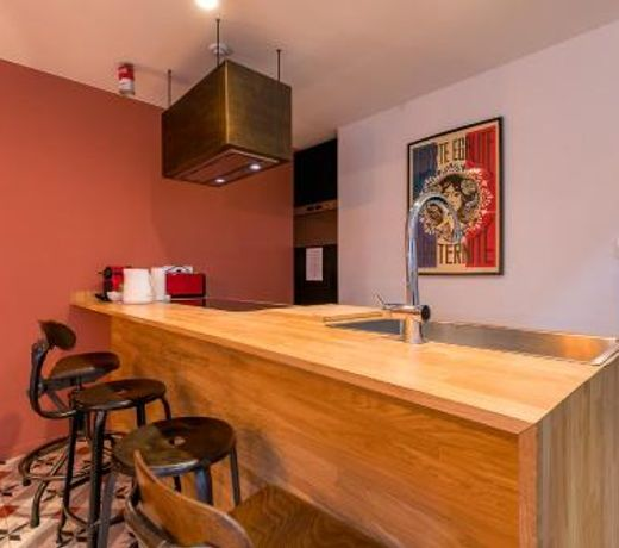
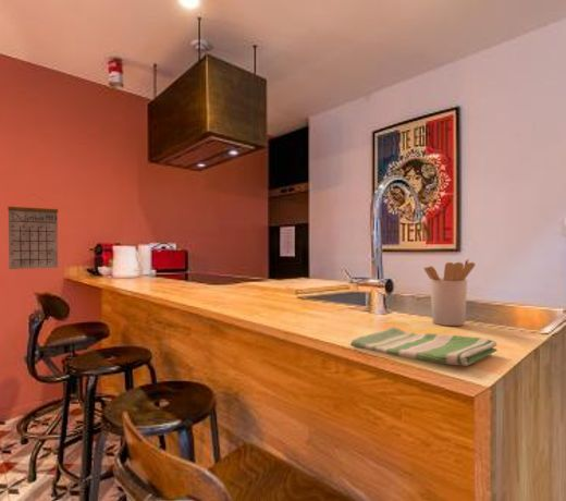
+ dish towel (422, 343)
+ calendar (34, 231)
+ utensil holder (452, 291)
